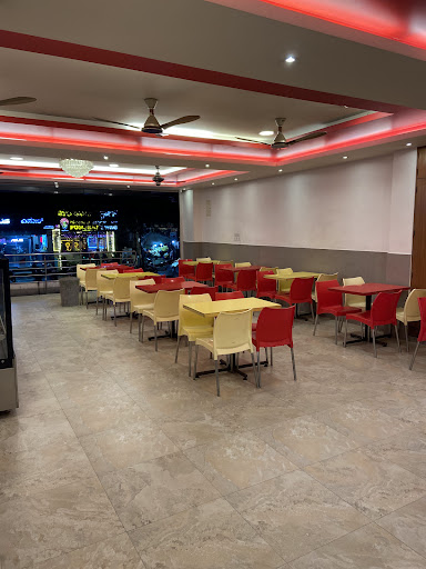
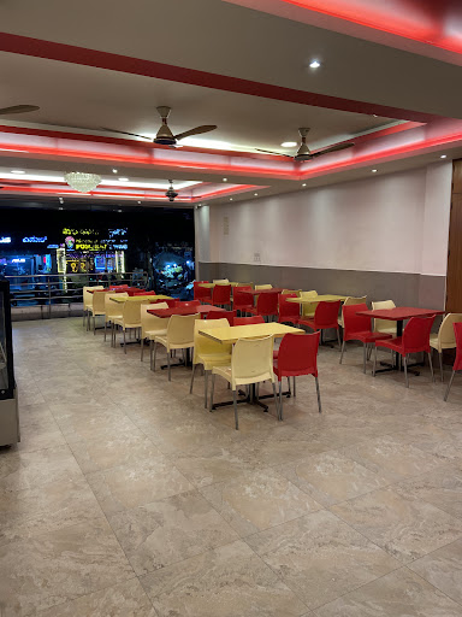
- trash can (69, 290)
